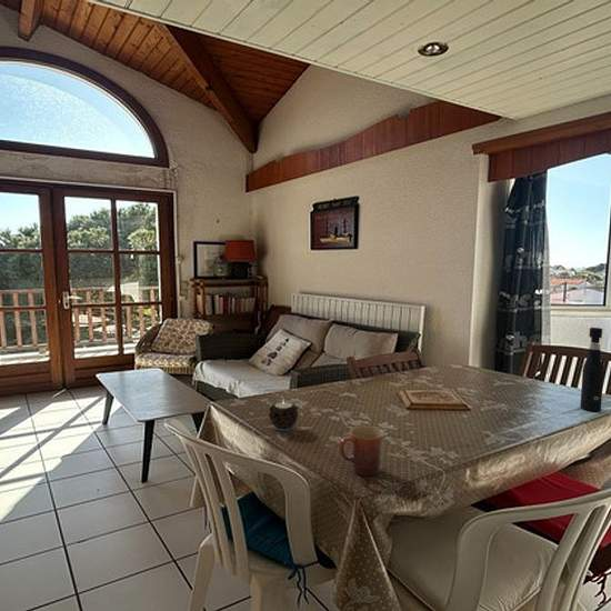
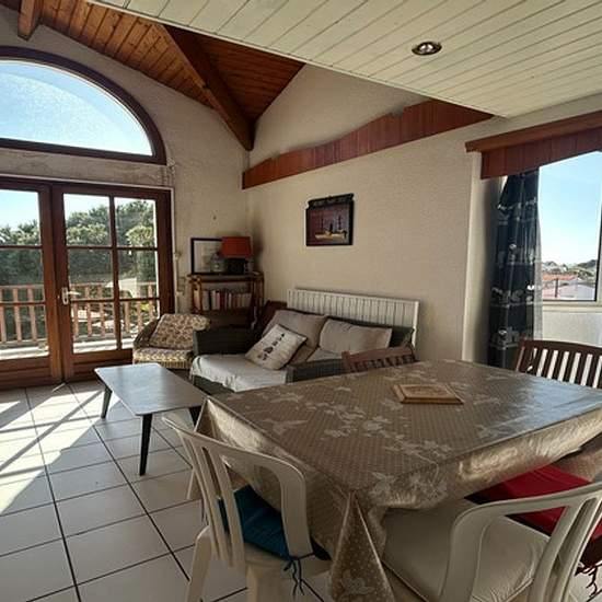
- pepper grinder (592, 369)
- candle (283, 413)
- mug (360, 452)
